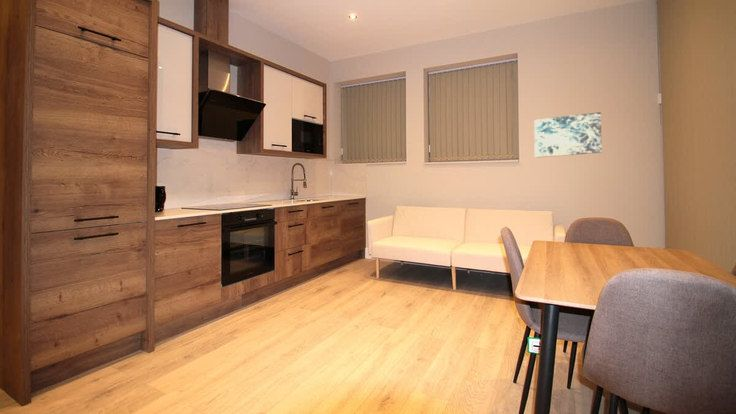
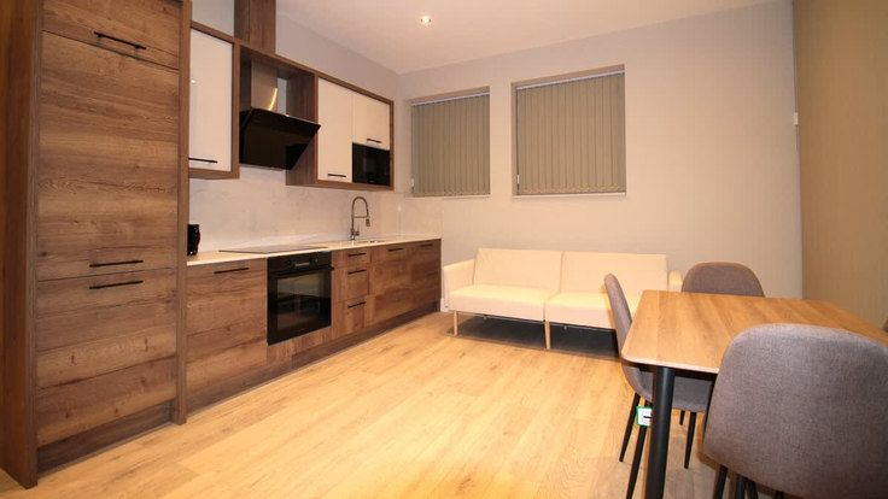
- wall art (566, 135)
